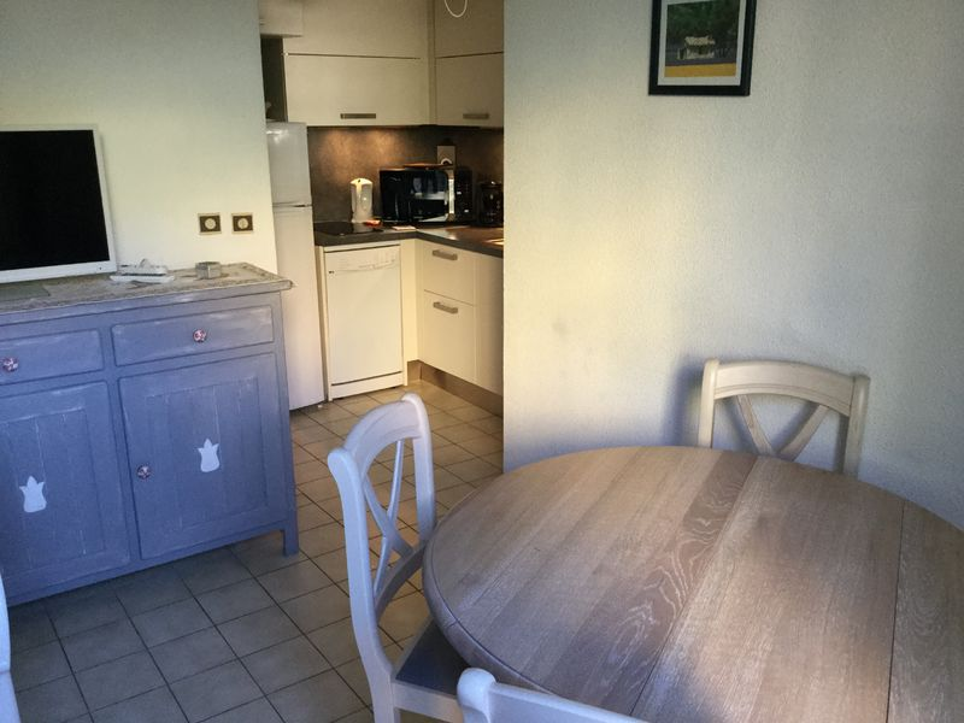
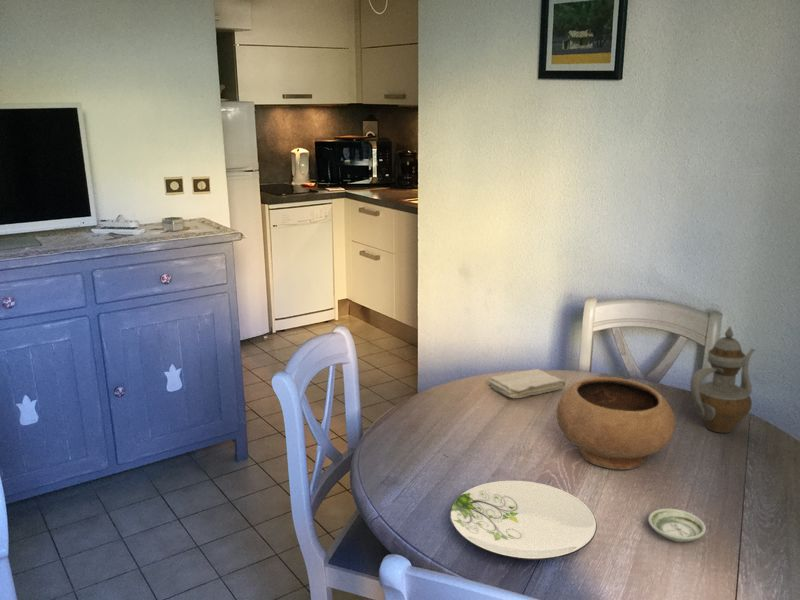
+ washcloth (525, 382)
+ bowl (613, 422)
+ saucer (676, 528)
+ plate (521, 523)
+ teapot (723, 378)
